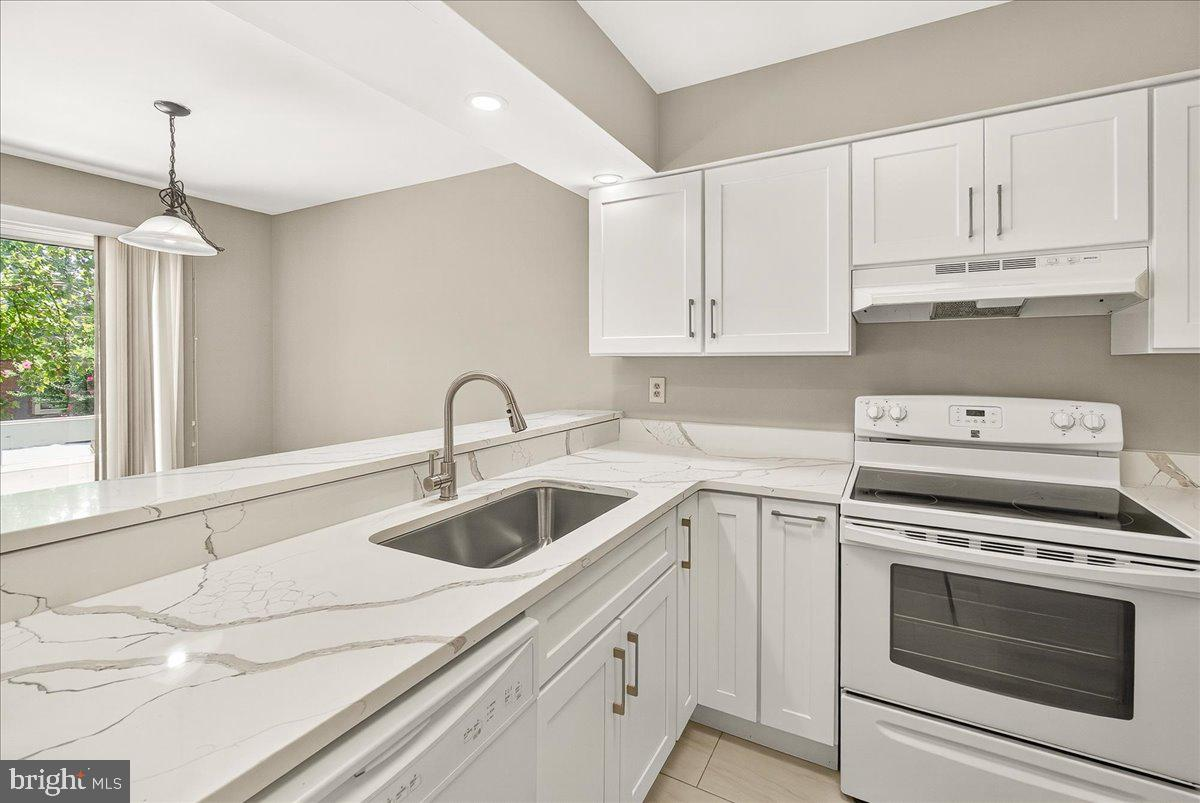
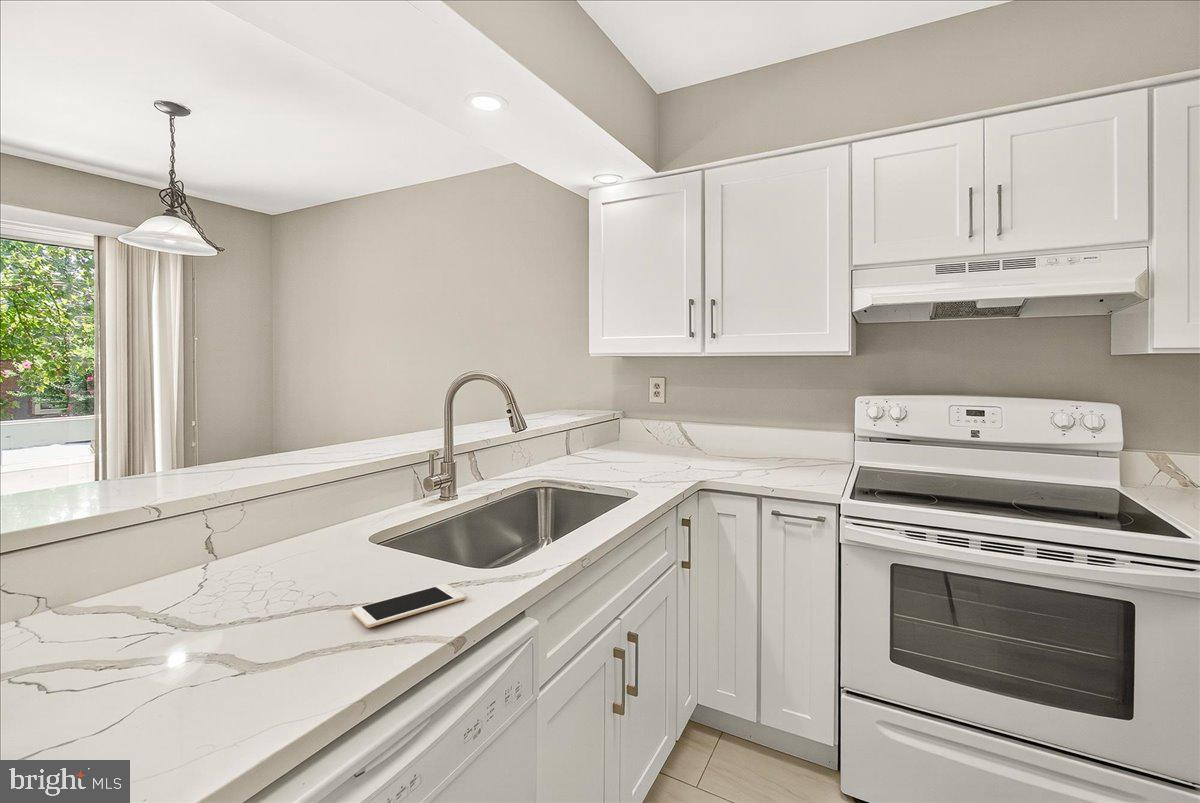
+ cell phone (410, 603)
